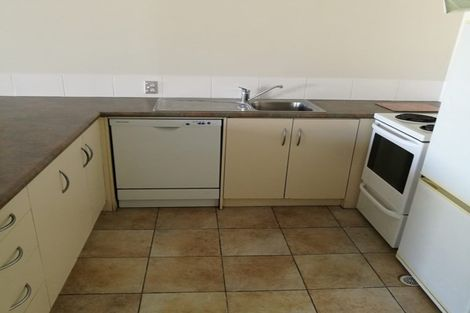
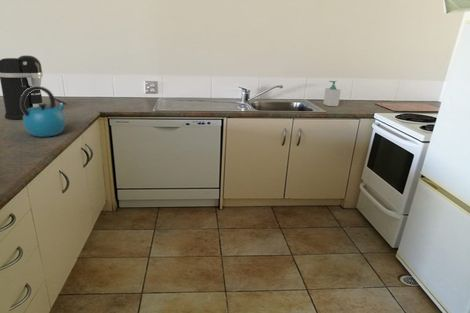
+ kettle (45, 110)
+ soap bottle (332, 93)
+ coffee maker (23, 86)
